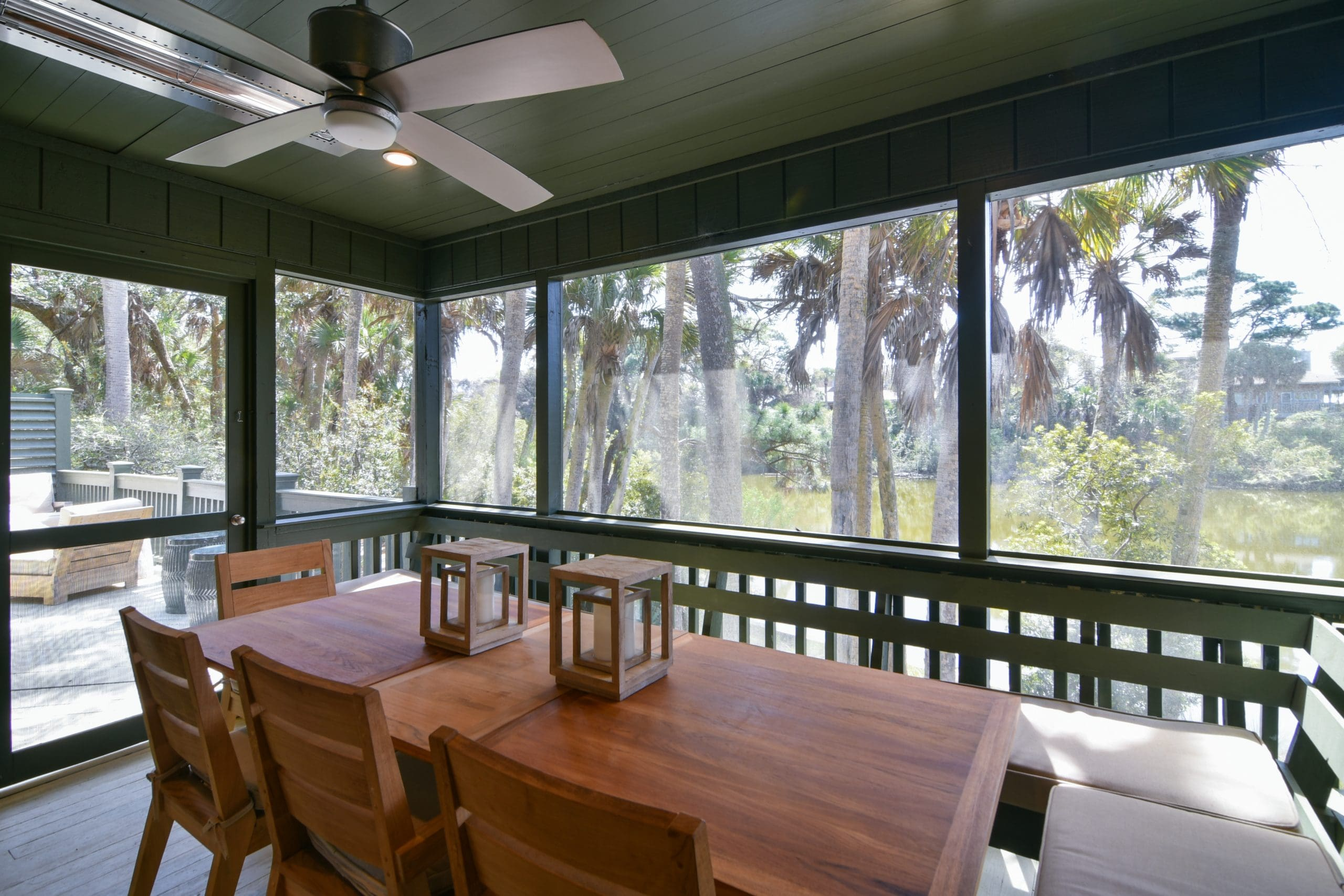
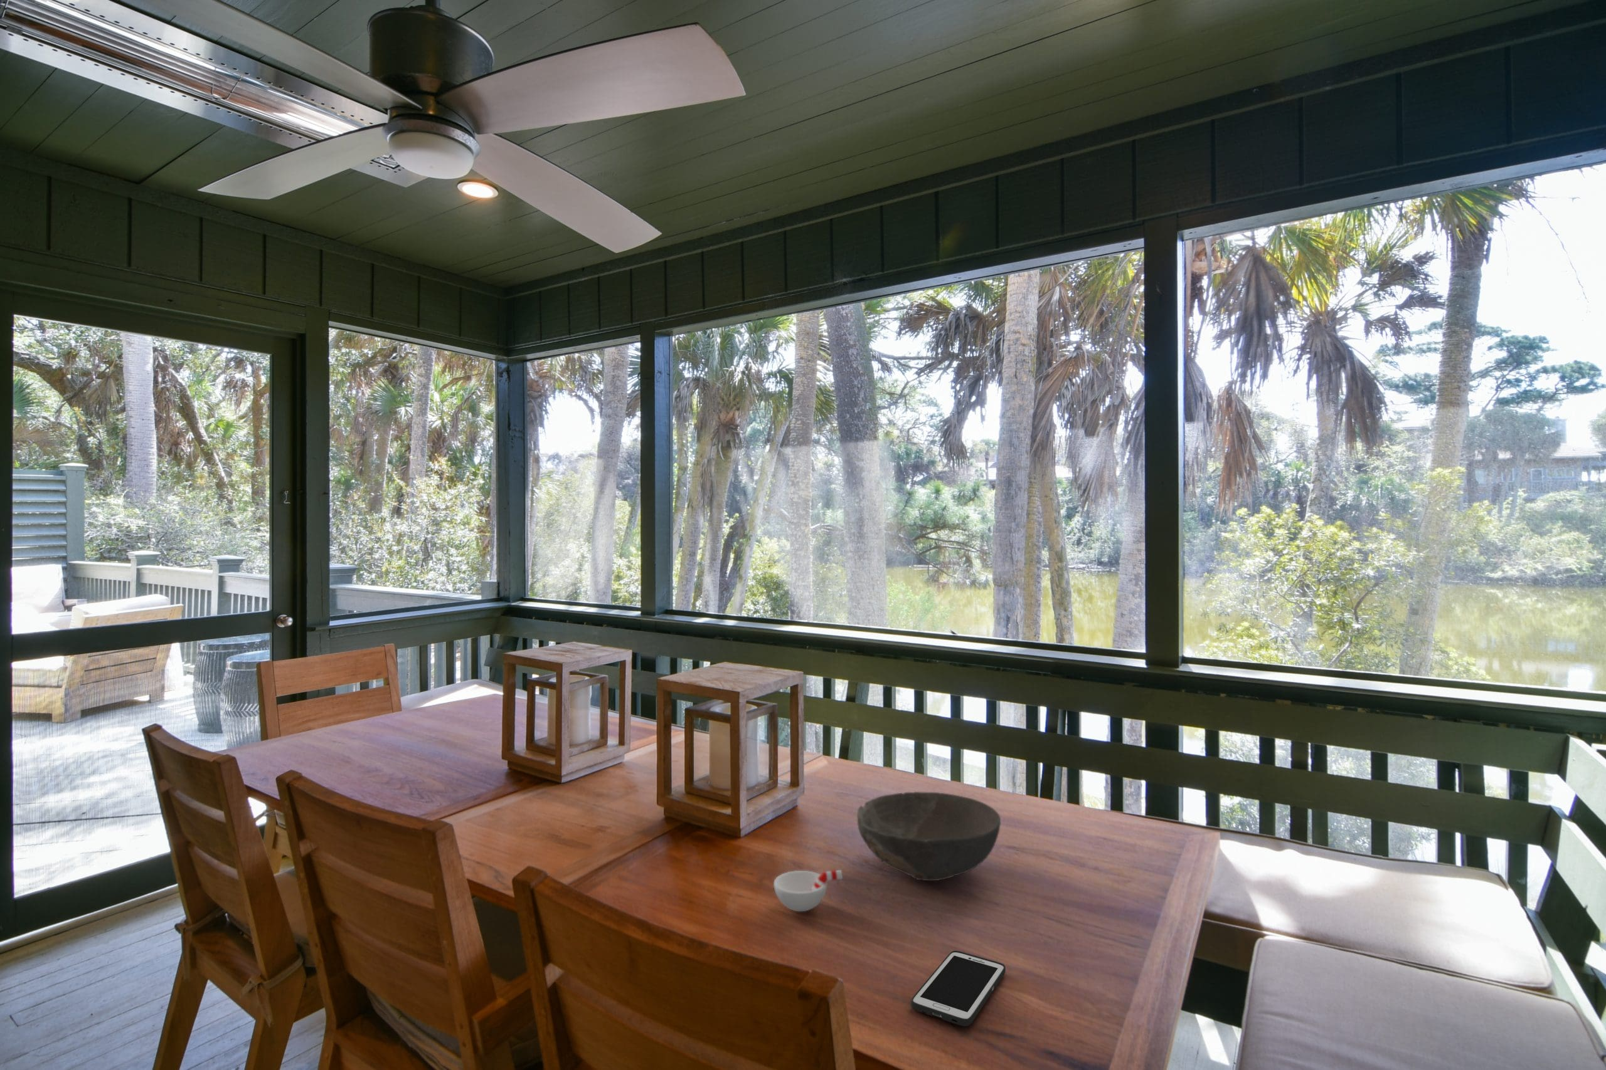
+ bowl (926, 842)
+ cup (807, 890)
+ cell phone (960, 986)
